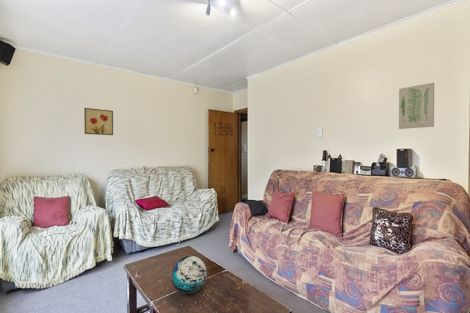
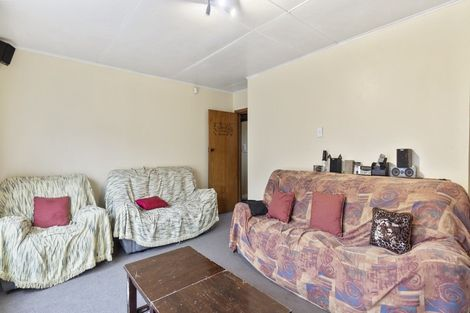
- decorative orb (189, 274)
- wall art (415, 106)
- wall art (99, 122)
